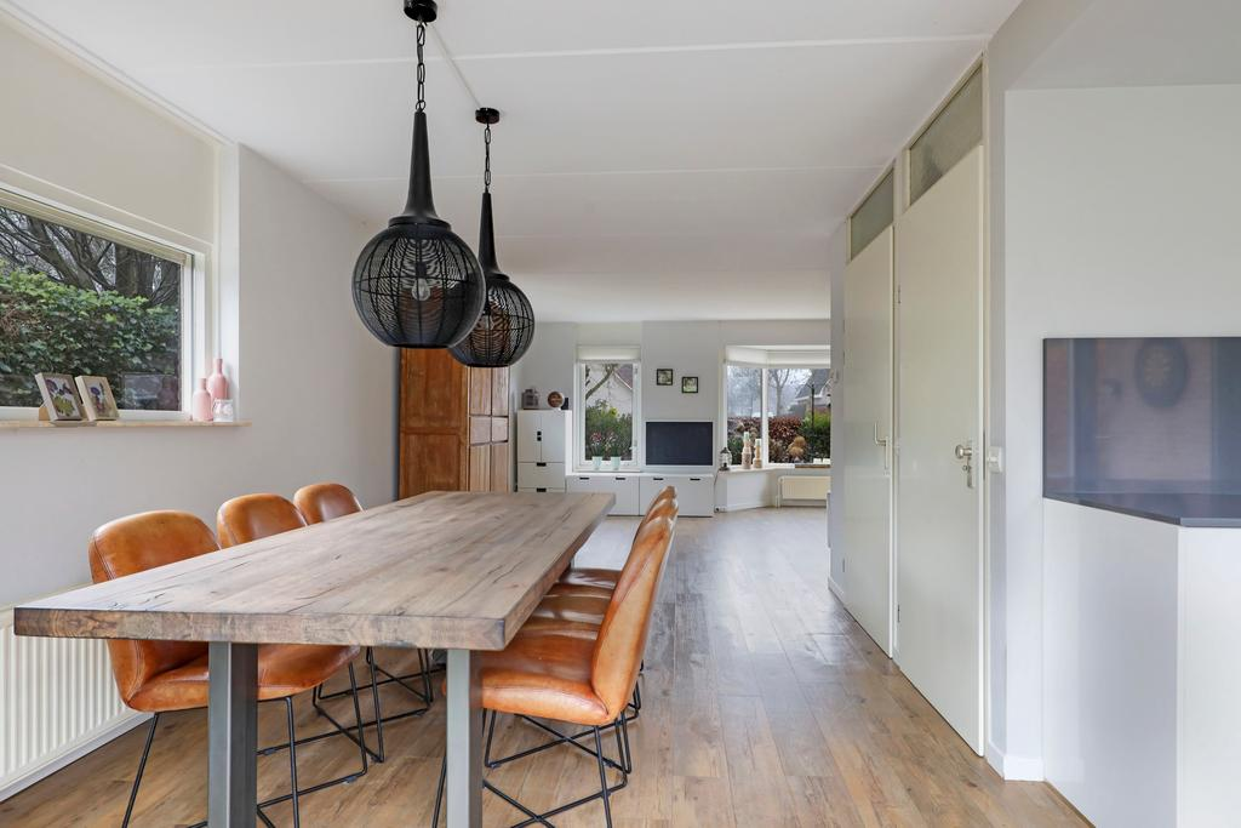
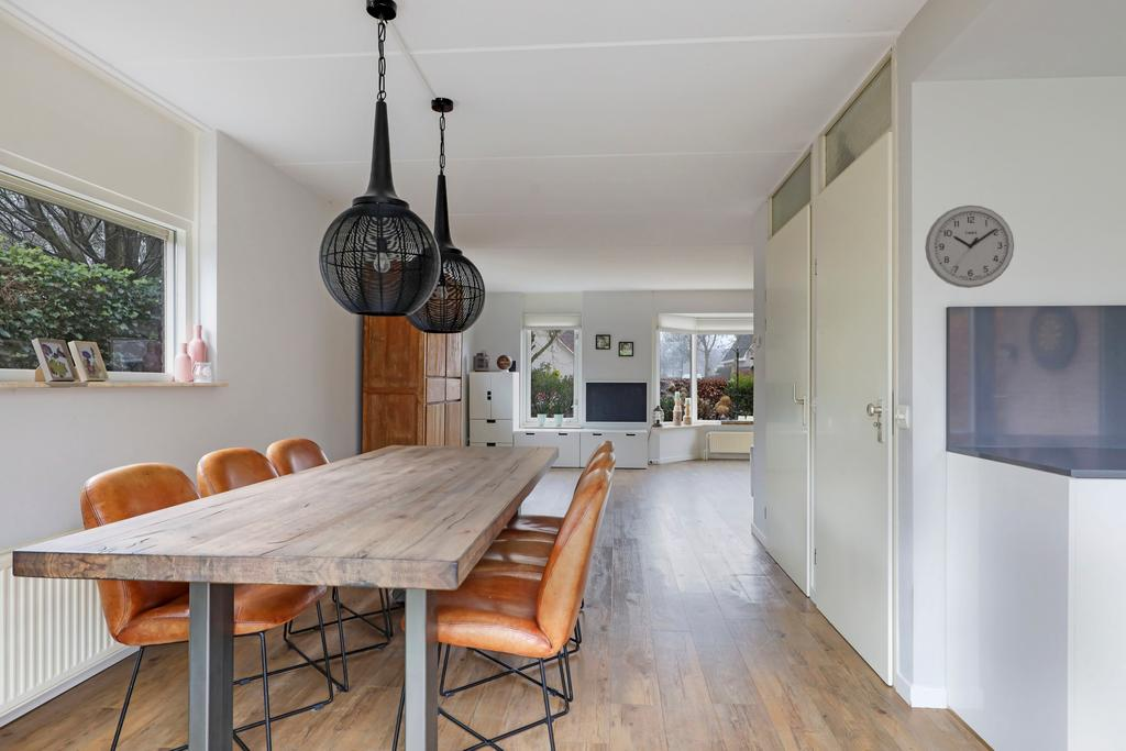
+ wall clock (970, 245)
